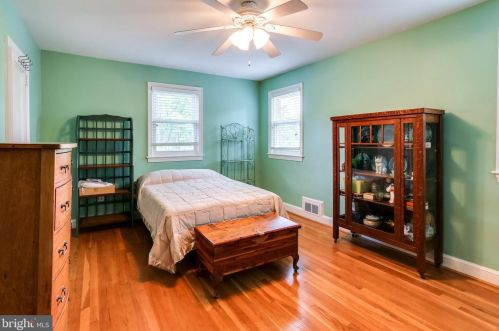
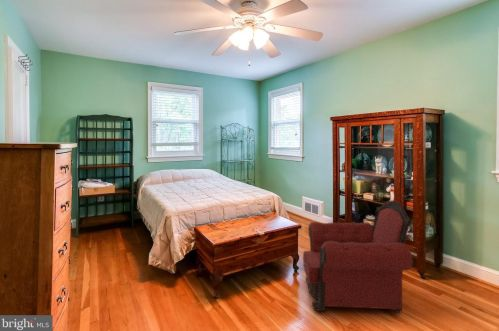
+ armchair (351, 247)
